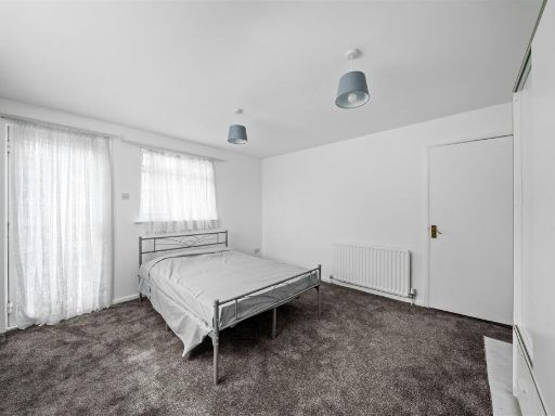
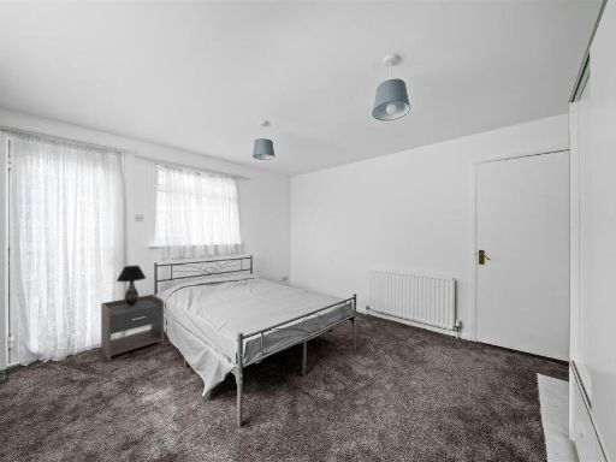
+ nightstand (132, 324)
+ table lamp (131, 285)
